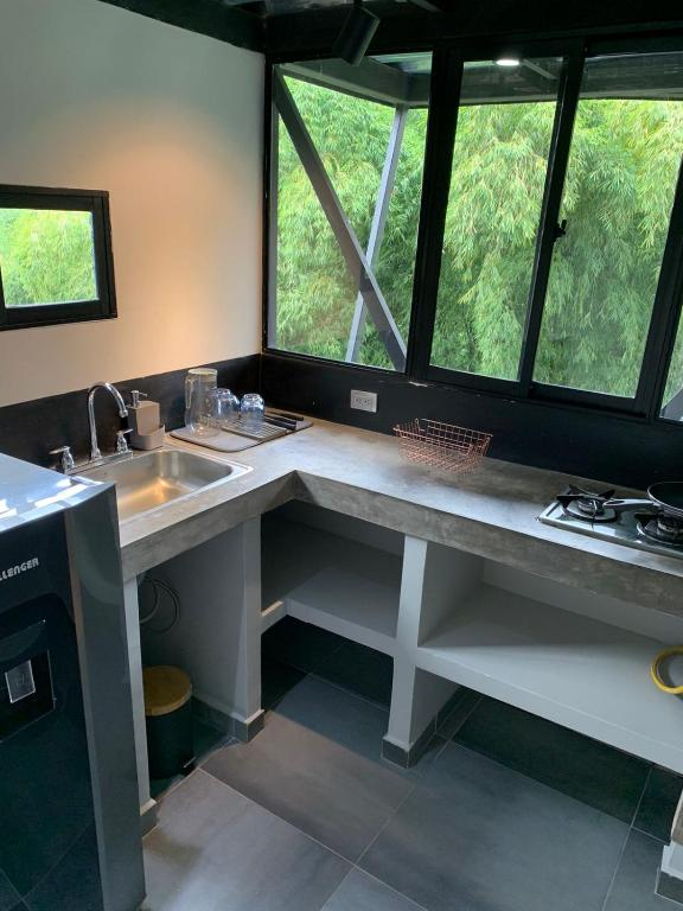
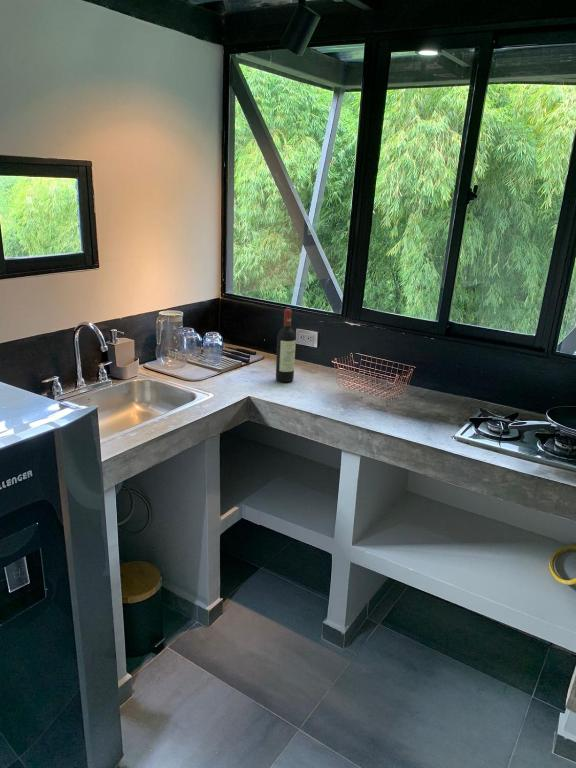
+ wine bottle (286, 345)
